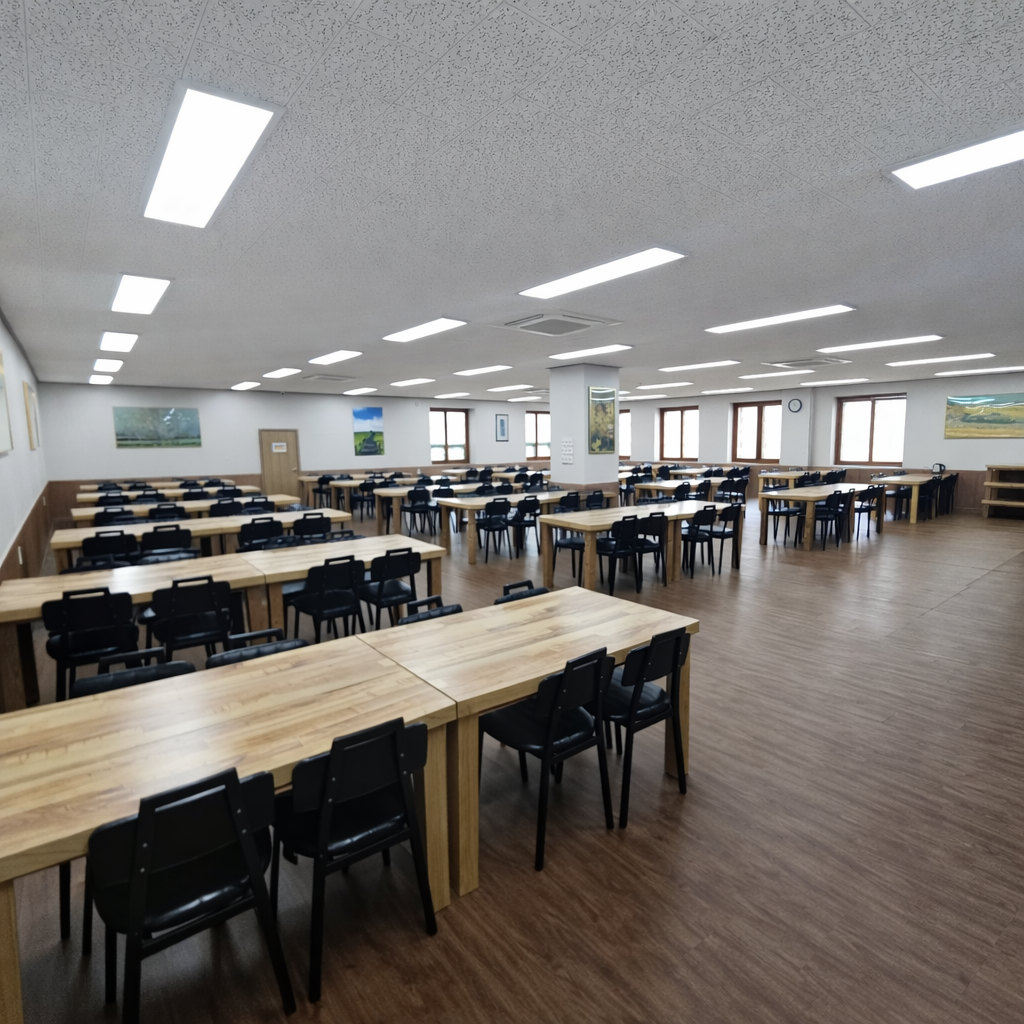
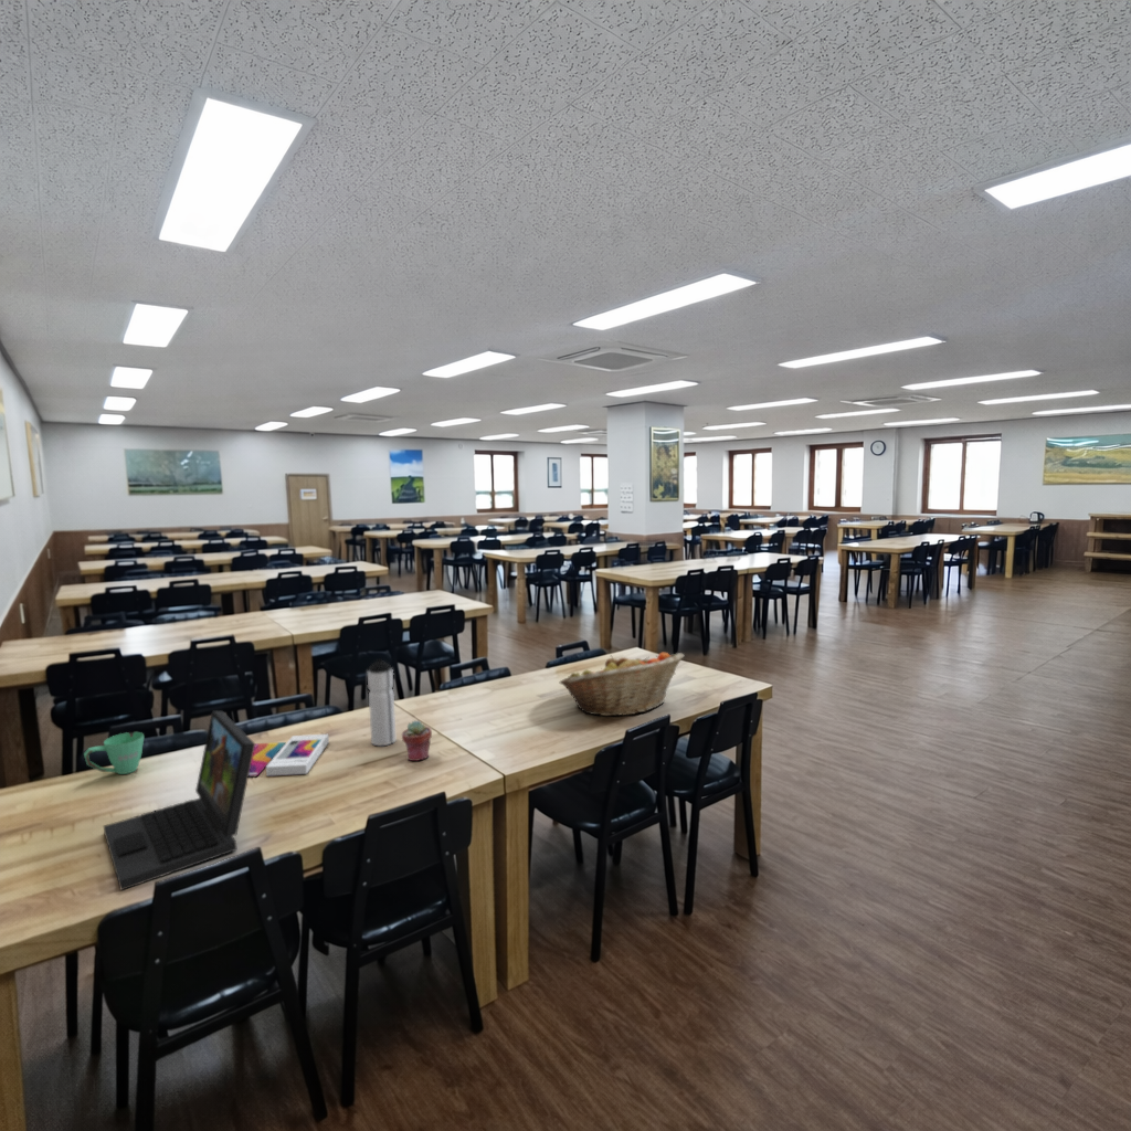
+ mug (115, 757)
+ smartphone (276, 754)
+ laptop (179, 803)
+ fruit basket (623, 678)
+ water bottle (381, 700)
+ potted succulent (416, 738)
